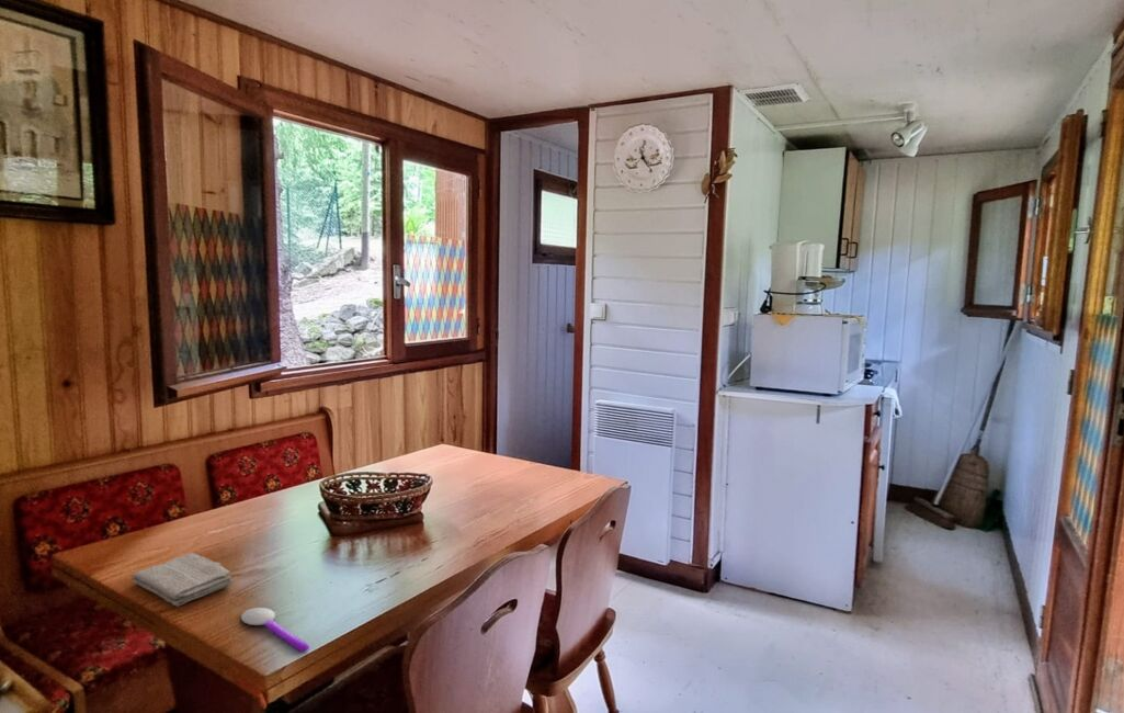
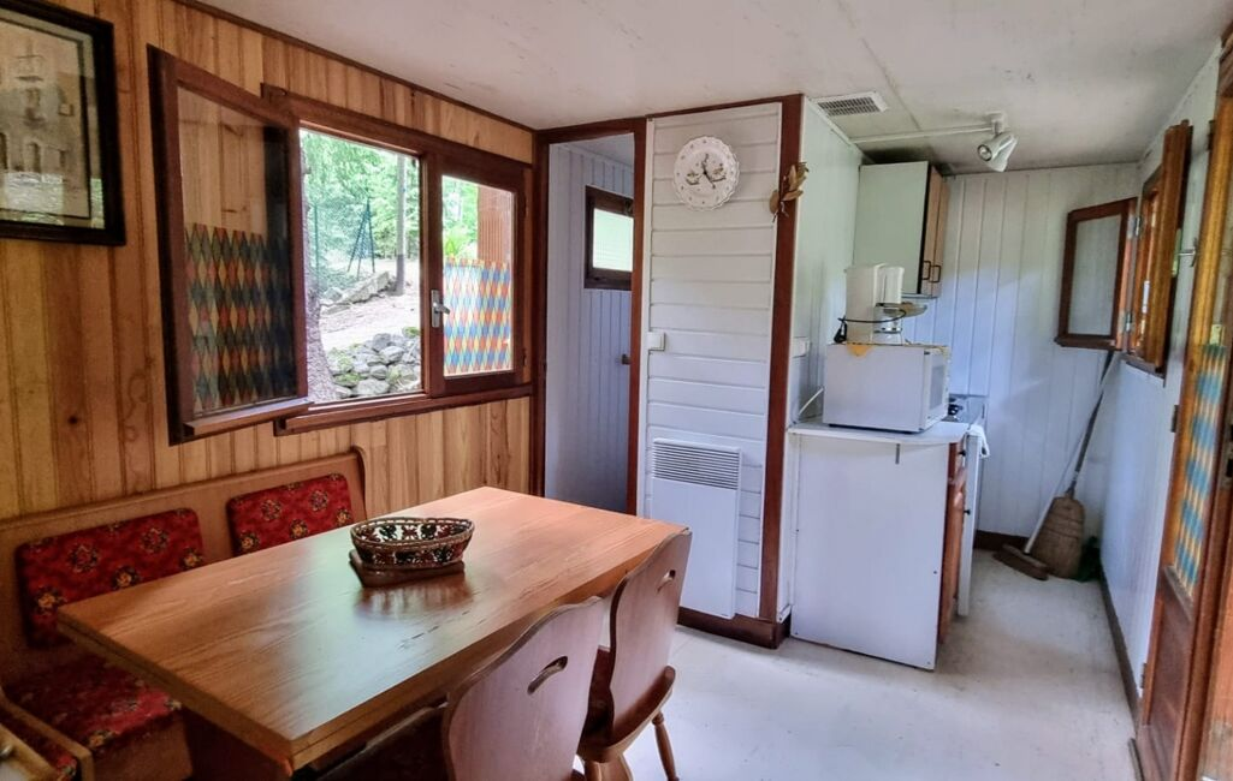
- washcloth (183, 576)
- spoon (275, 626)
